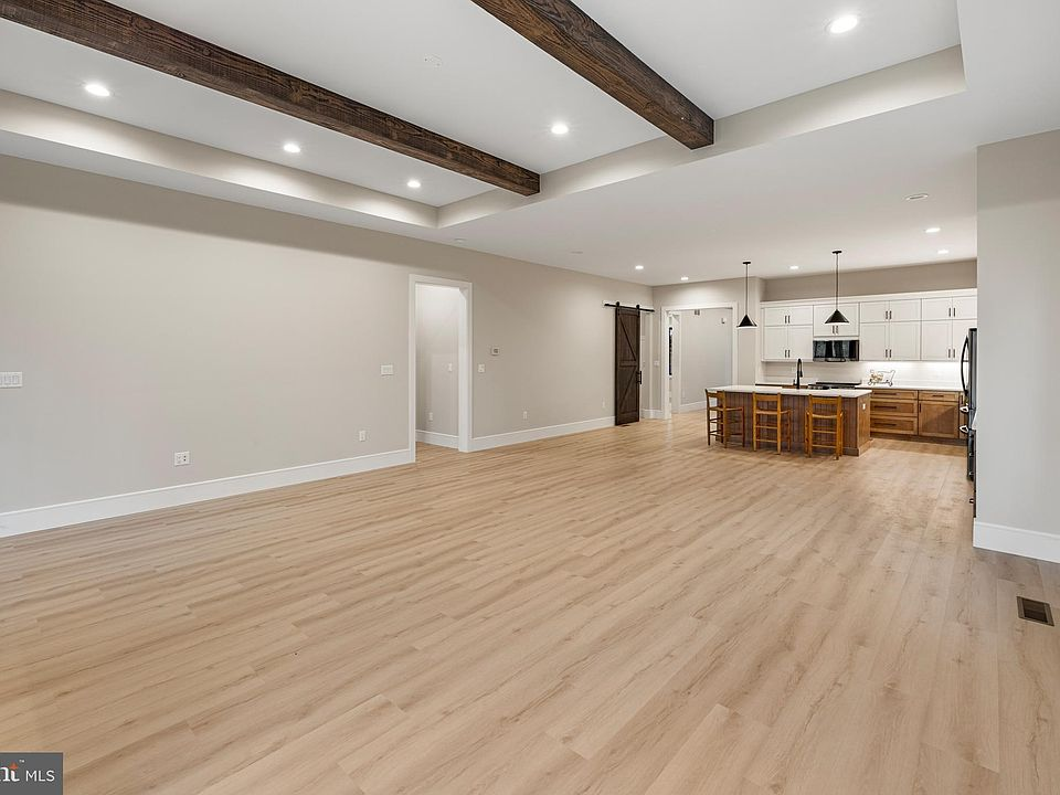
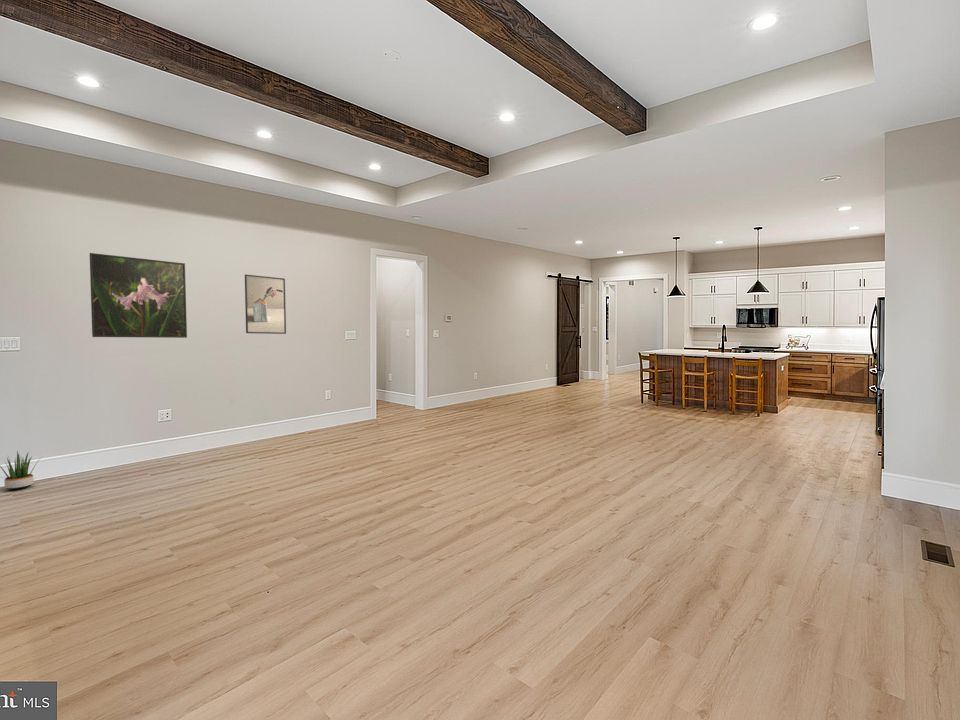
+ potted plant (18, 469)
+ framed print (266, 305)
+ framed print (141, 298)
